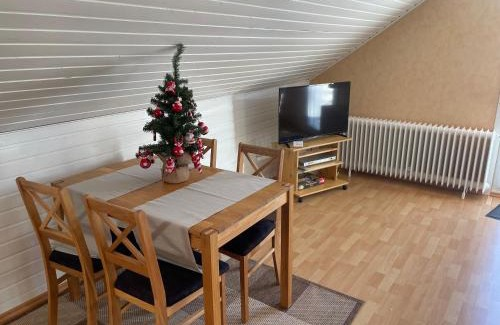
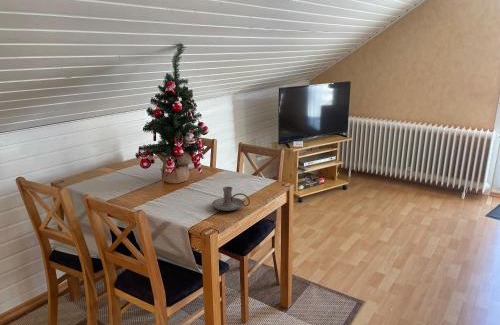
+ candle holder (231, 198)
